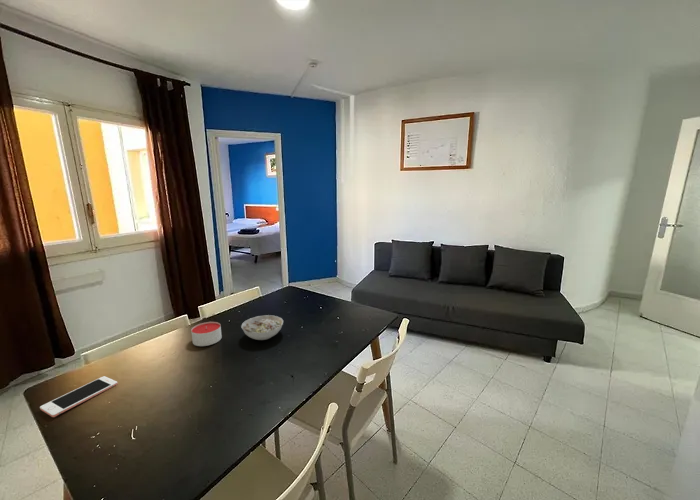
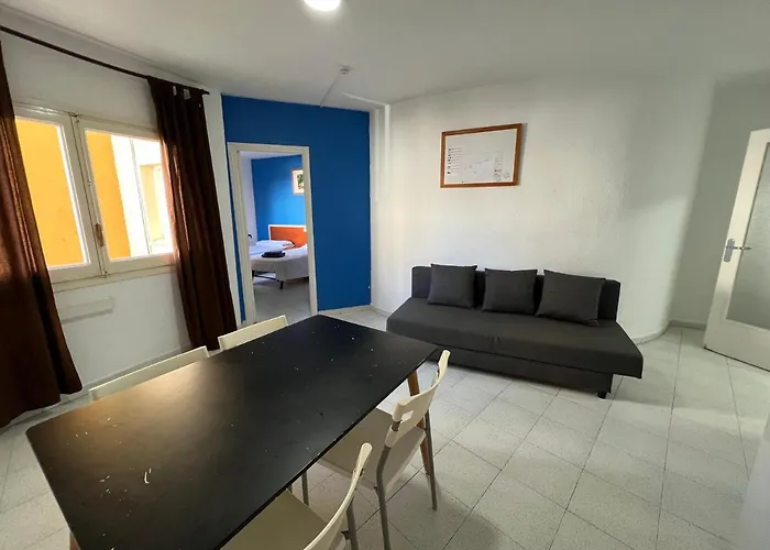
- bowl (262, 327)
- cell phone (81, 394)
- candle (206, 333)
